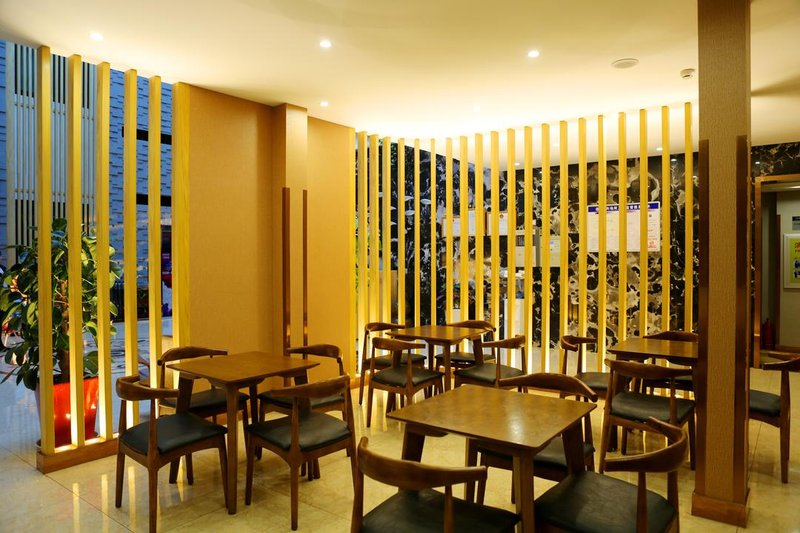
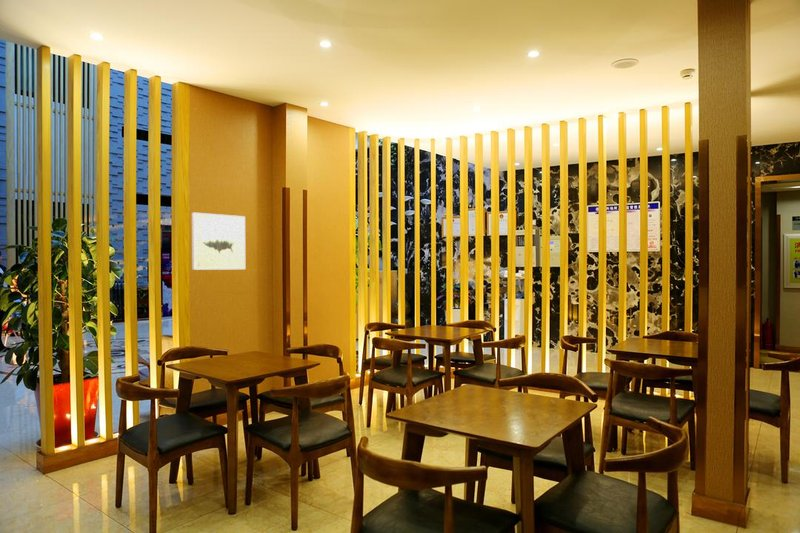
+ wall art (219, 242)
